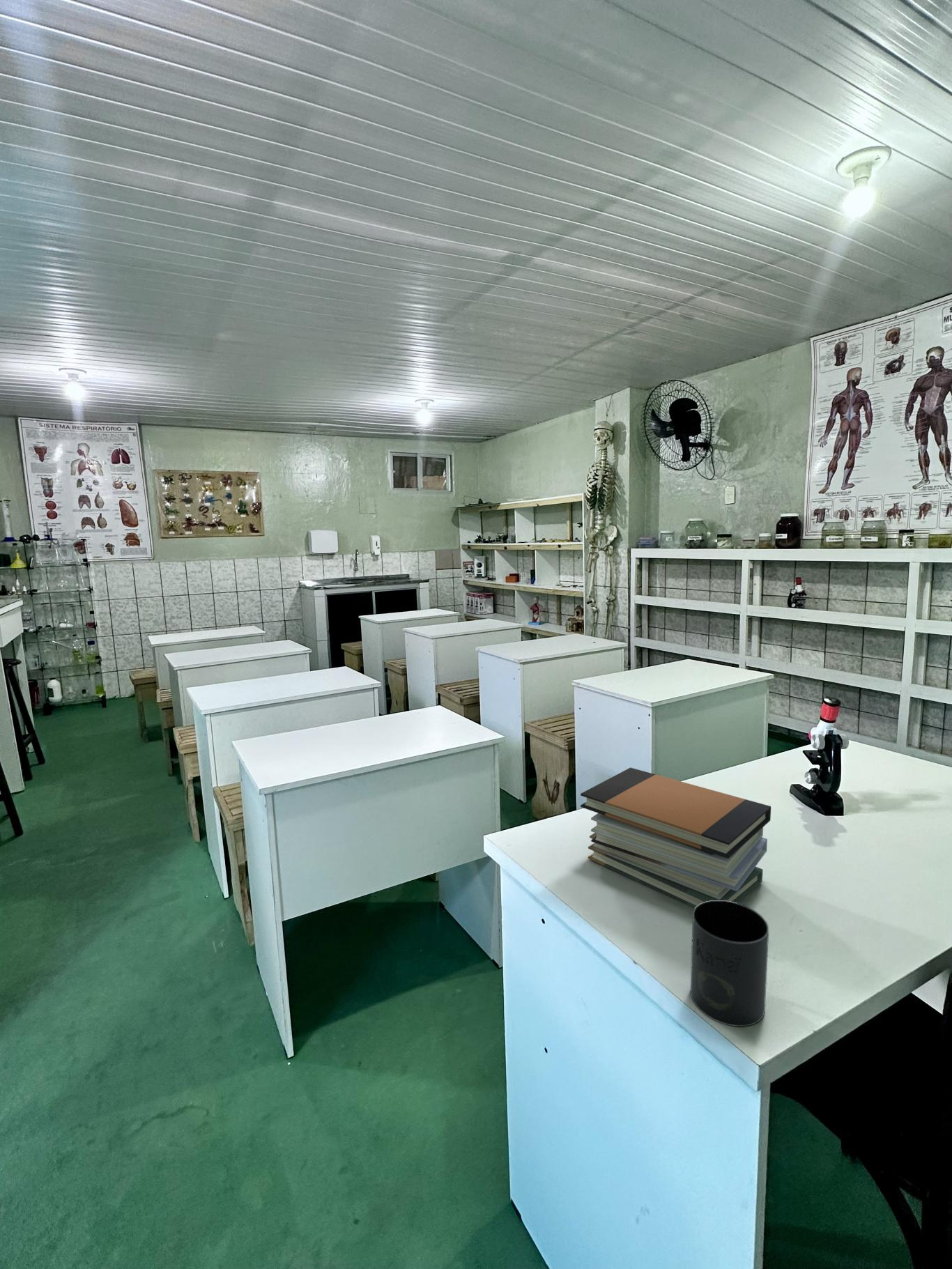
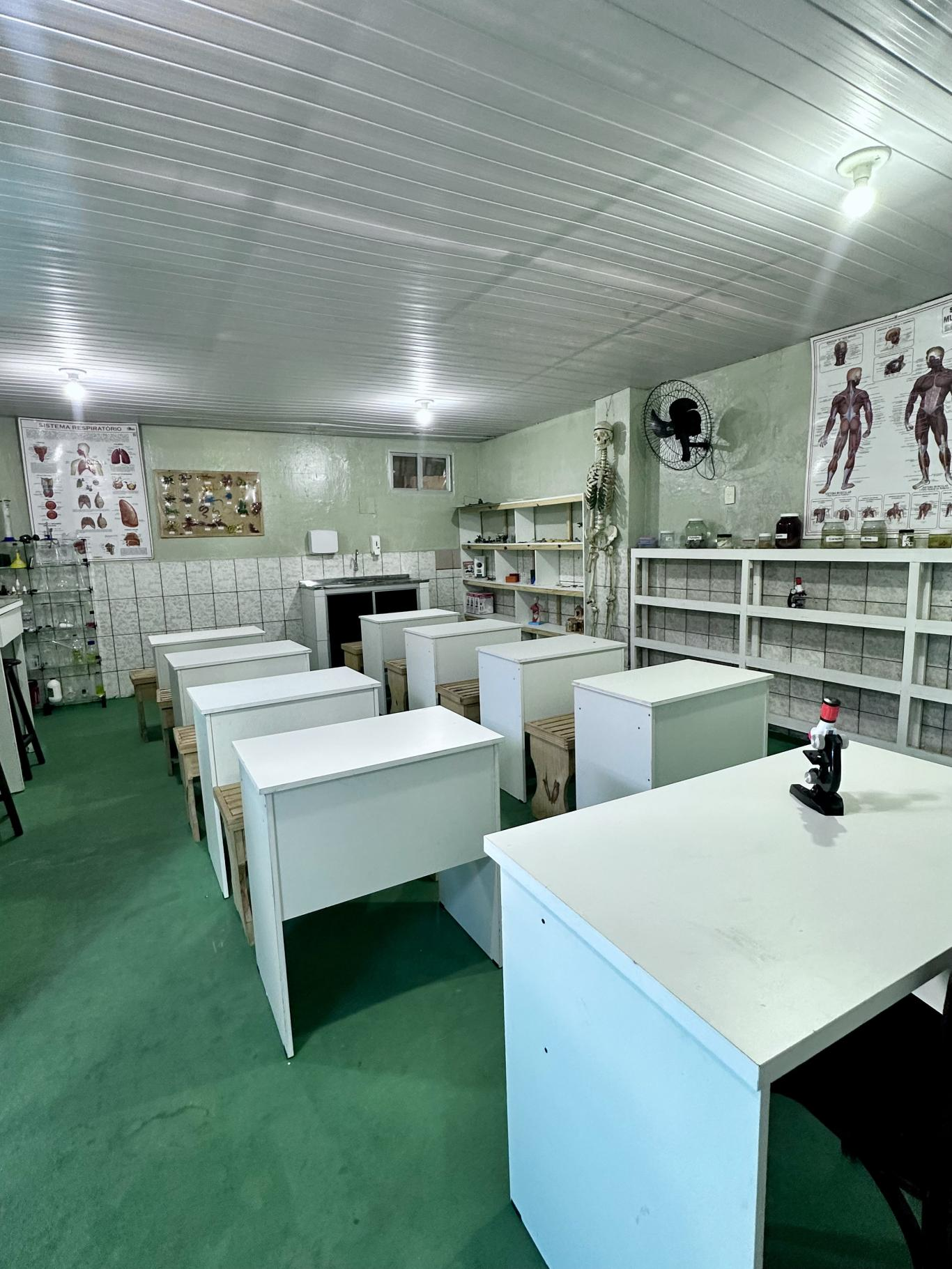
- book stack (673, 836)
- mug (732, 954)
